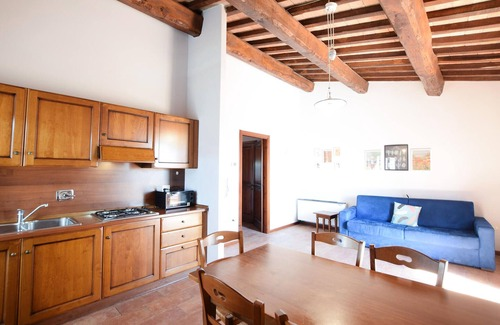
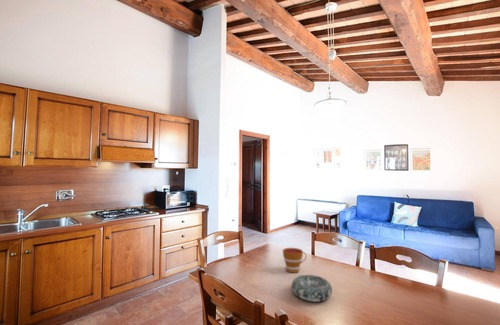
+ decorative bowl (311, 287)
+ cup (294, 260)
